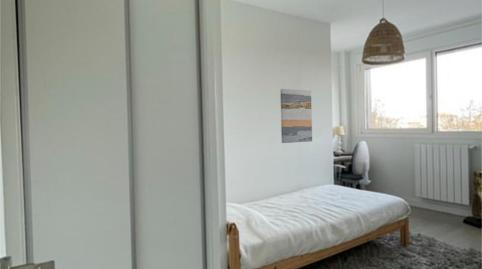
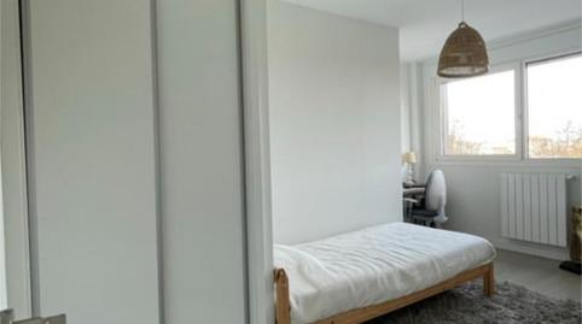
- wall art (296, 116)
